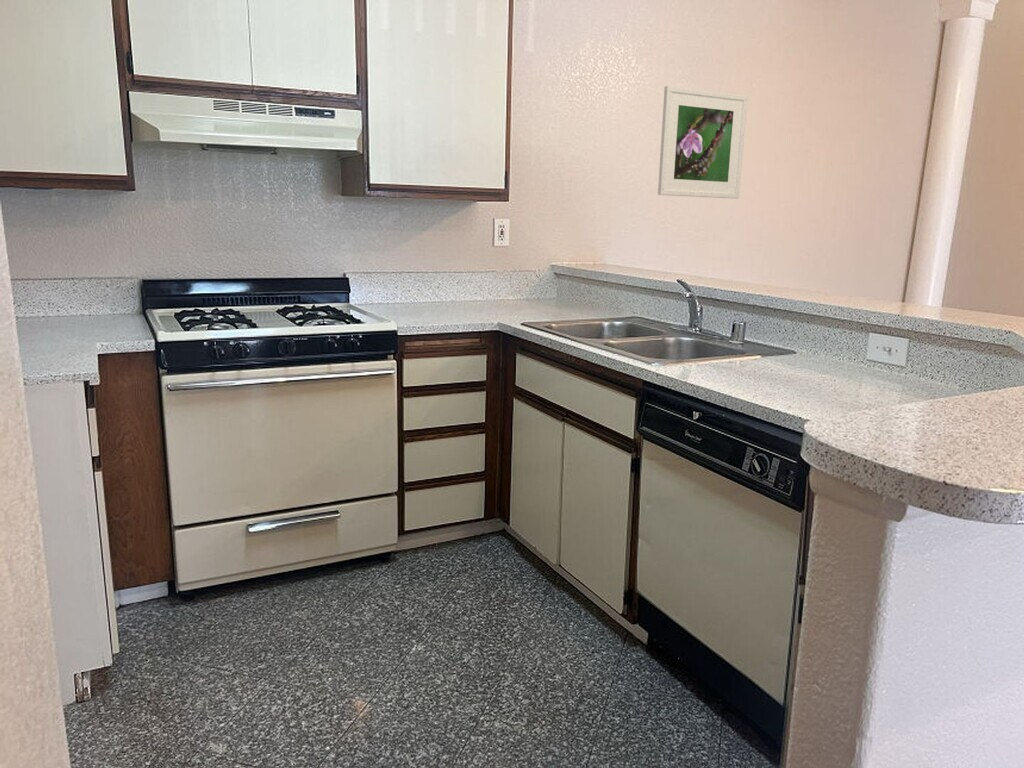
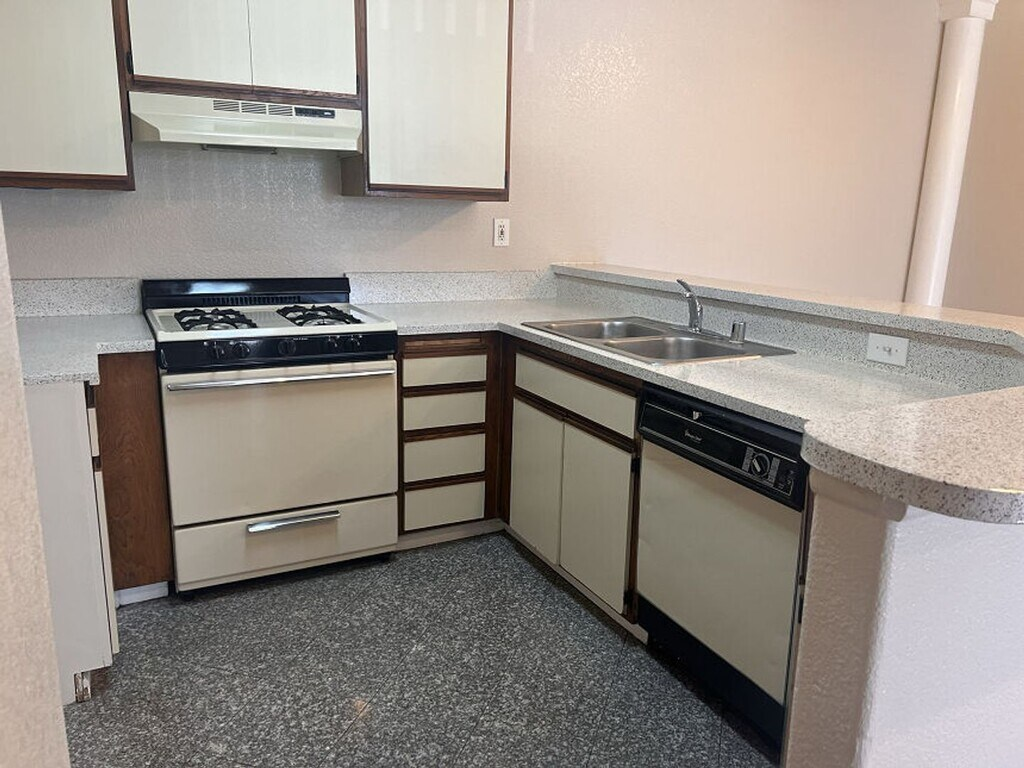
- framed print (703, 144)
